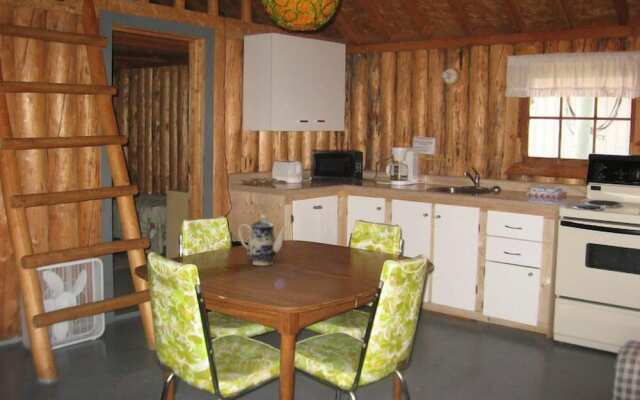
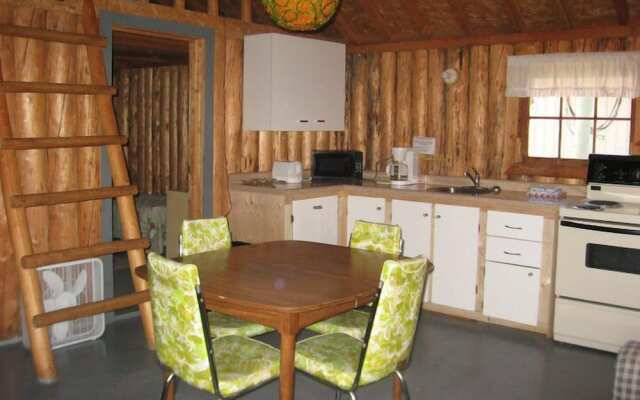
- teapot (262, 239)
